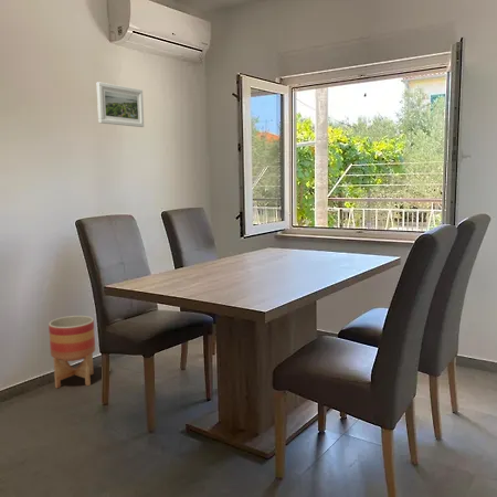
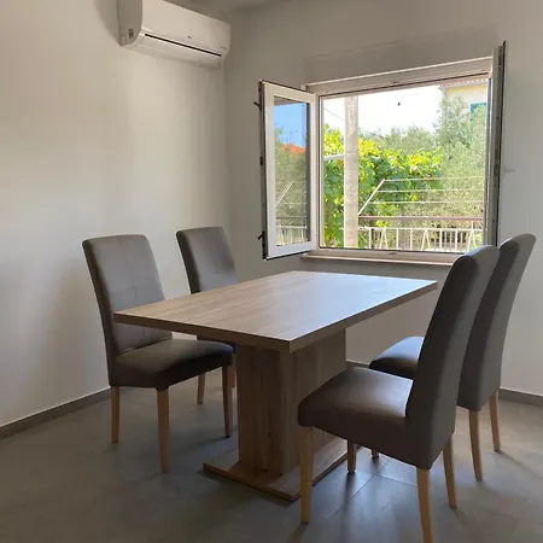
- planter (73, 350)
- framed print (120, 105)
